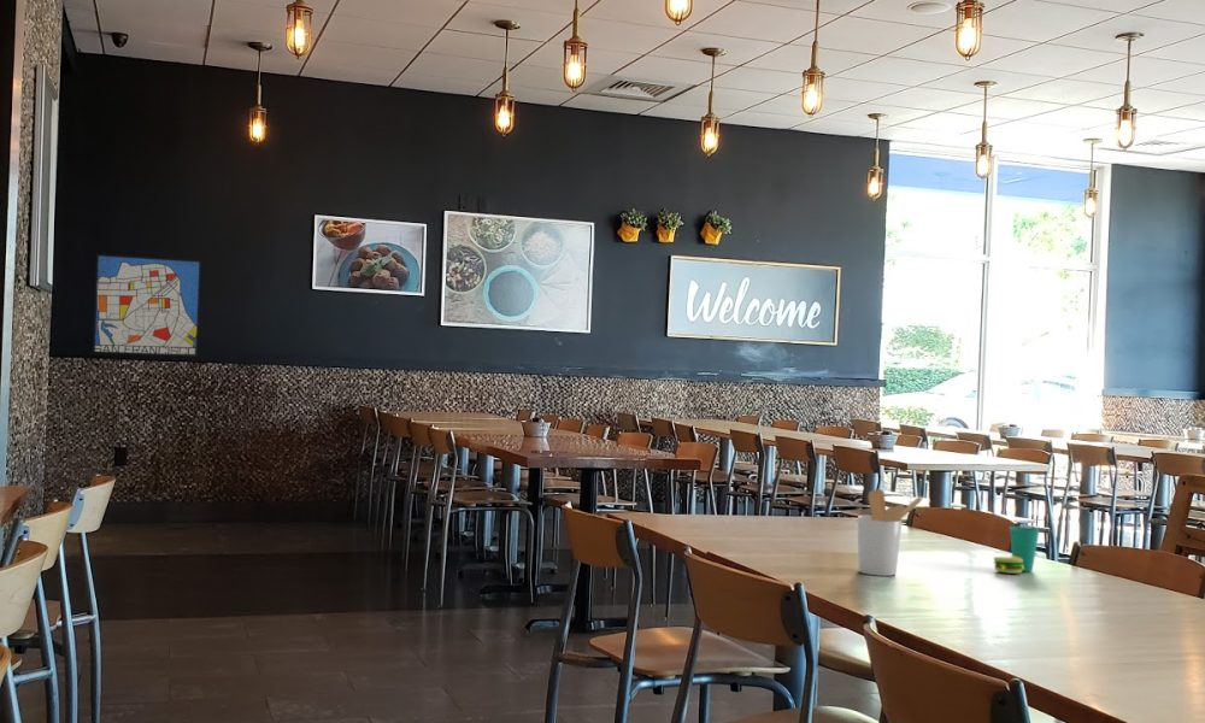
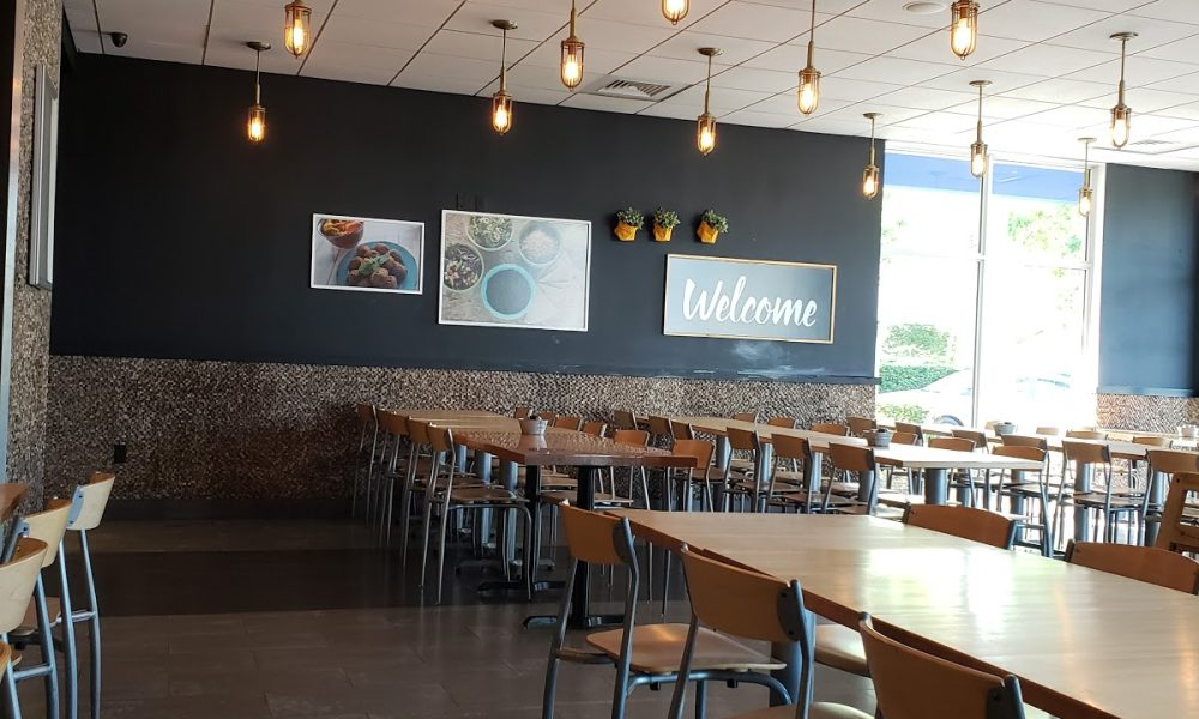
- wall art (147, 306)
- cup (1016, 549)
- utensil holder (890, 531)
